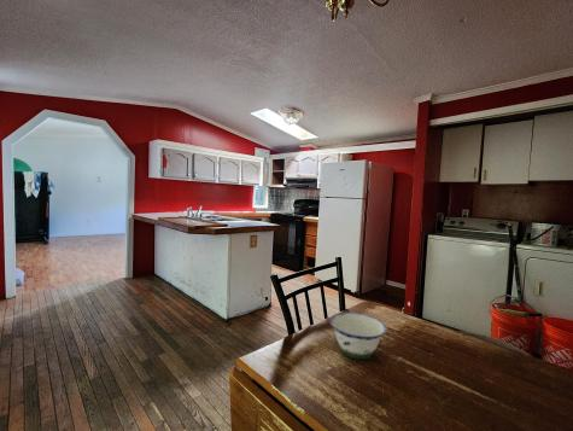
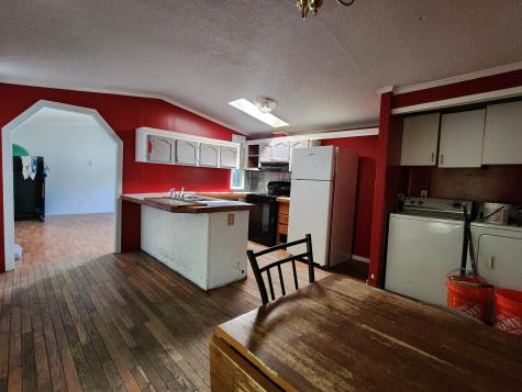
- bowl (356, 337)
